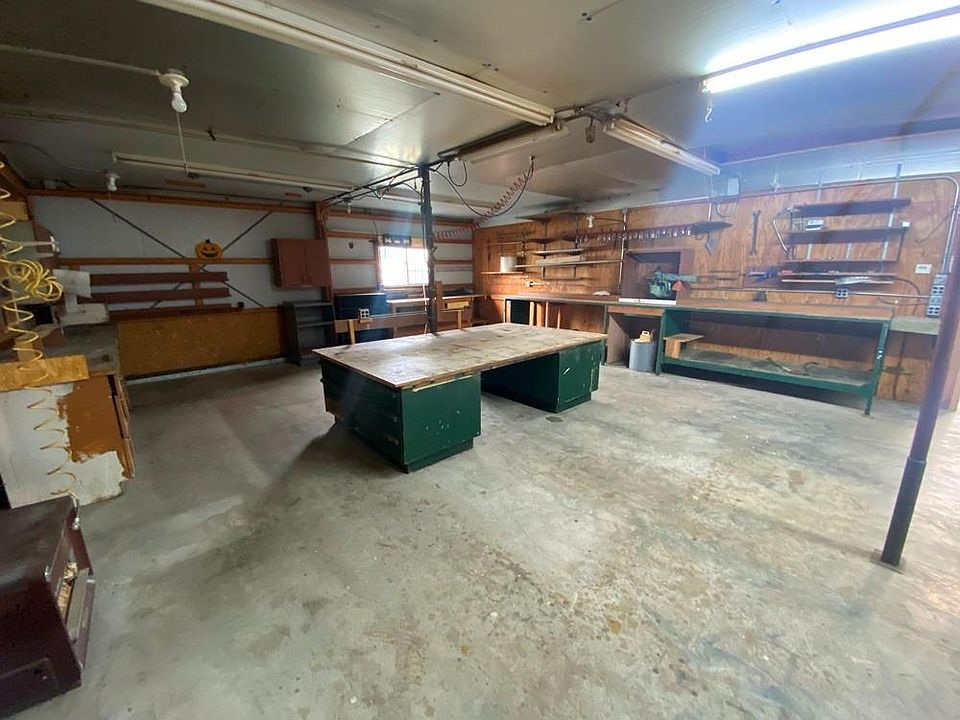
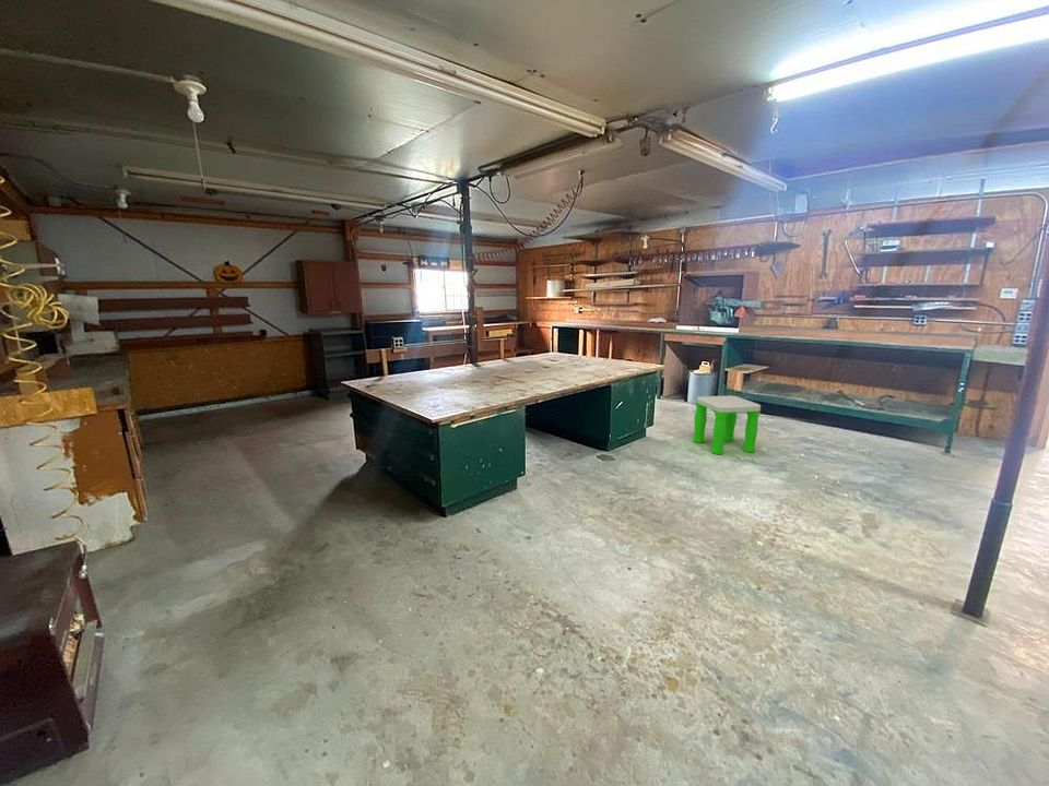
+ stool (724, 422)
